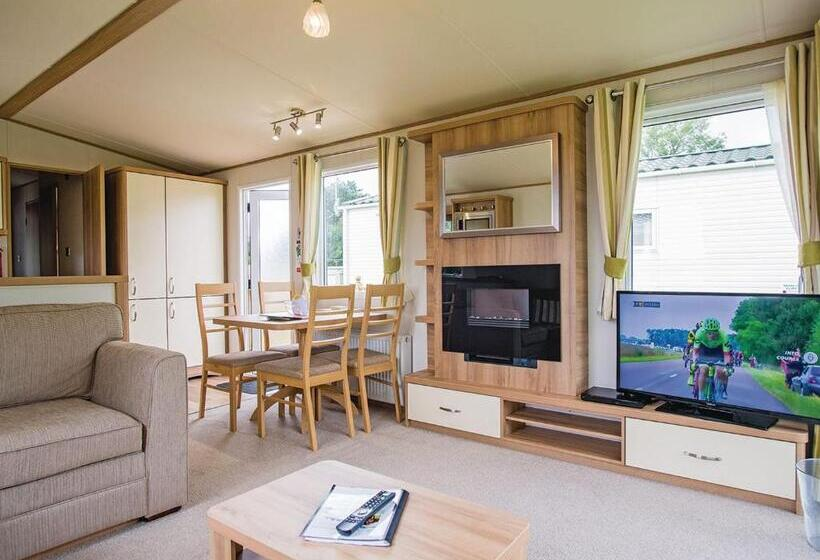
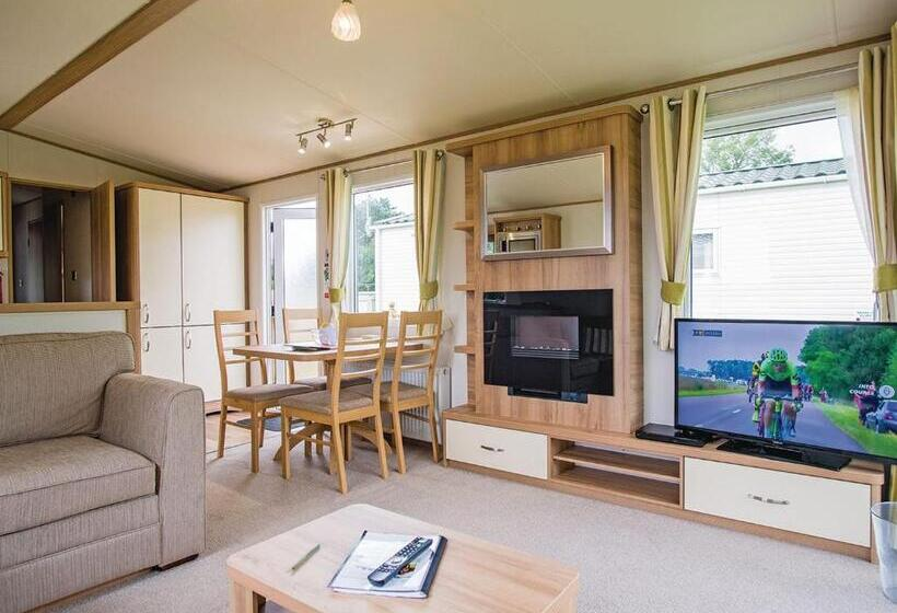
+ pen (306, 556)
